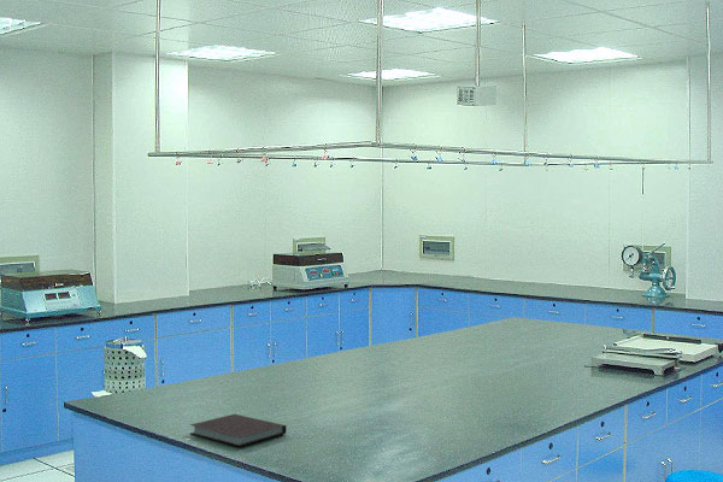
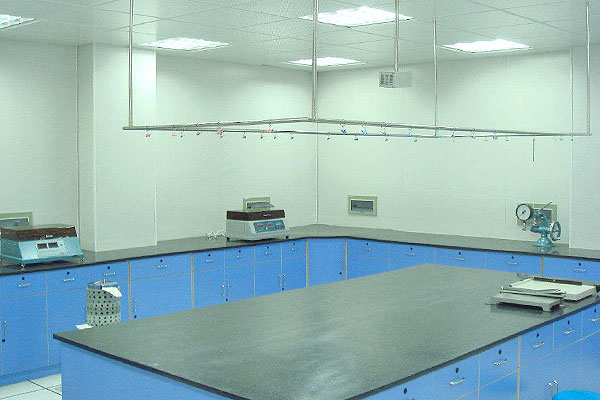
- notebook (237, 429)
